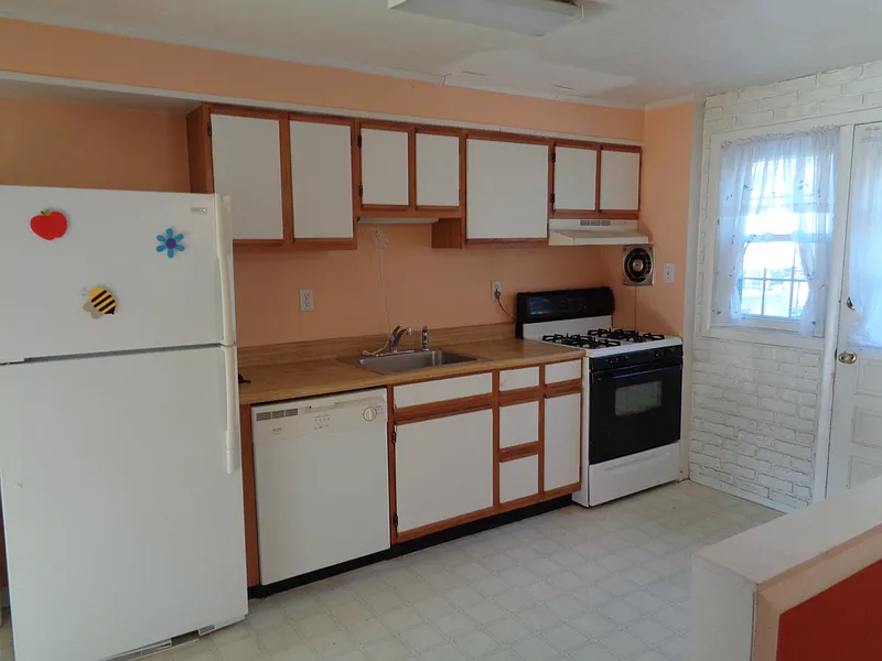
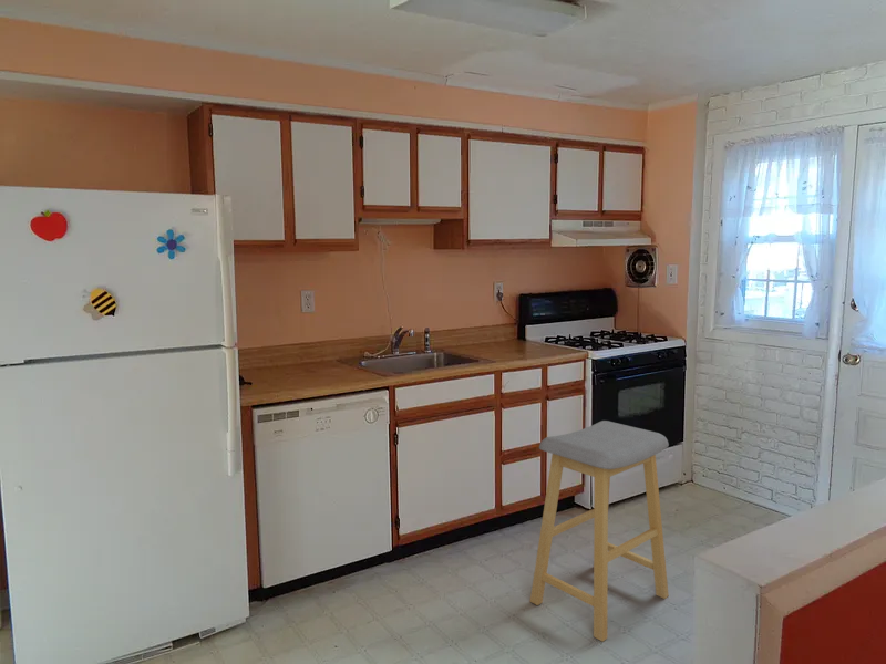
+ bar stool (601, 518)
